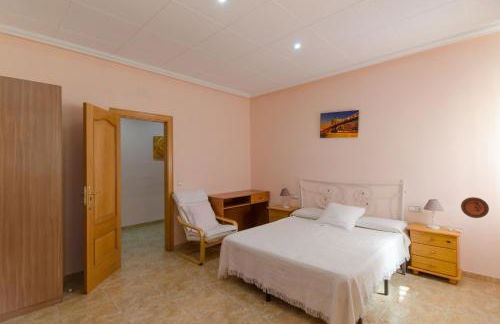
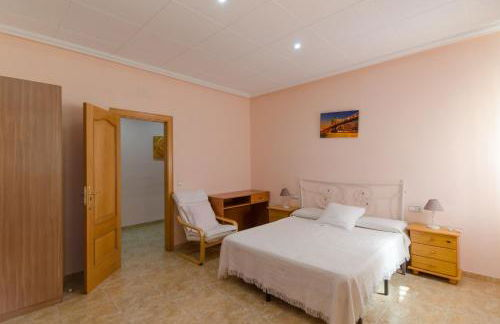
- decorative plate (474, 207)
